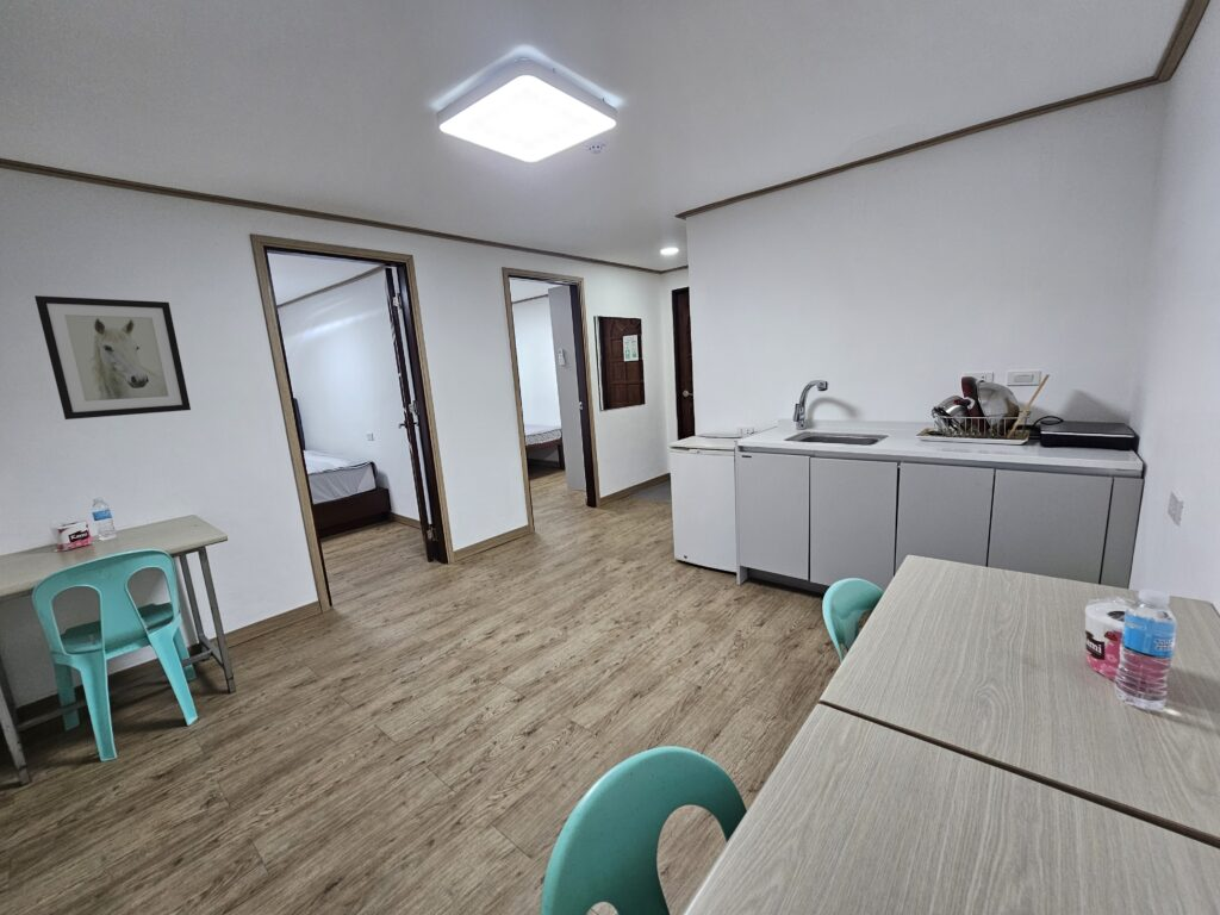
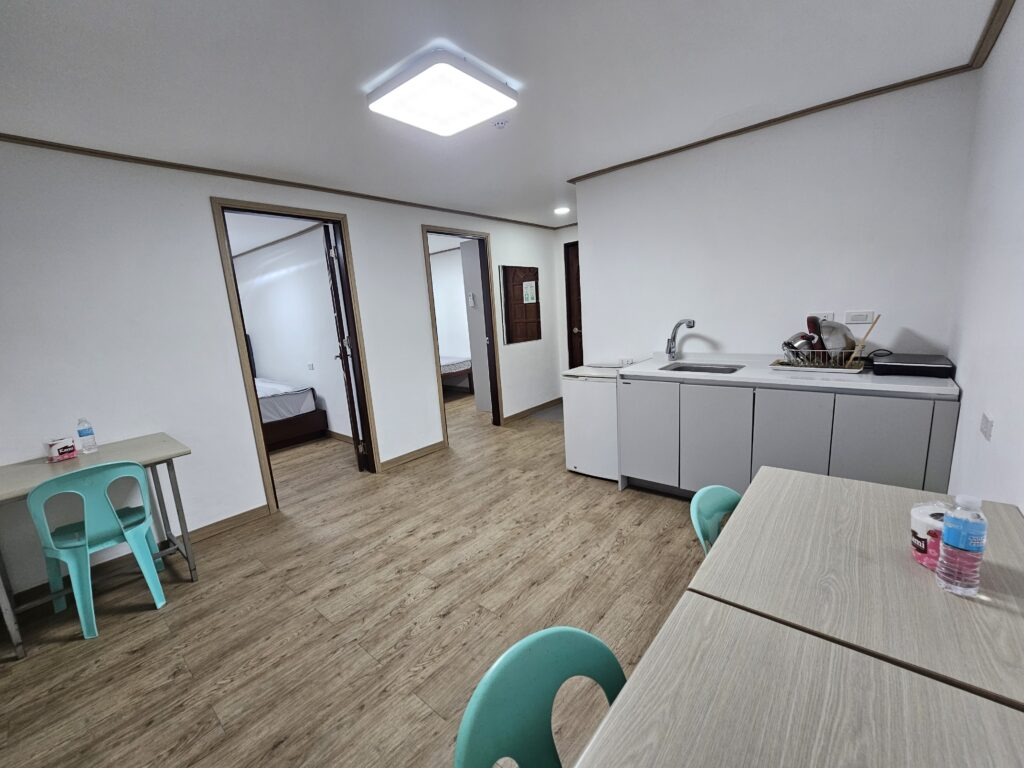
- wall art (119, 357)
